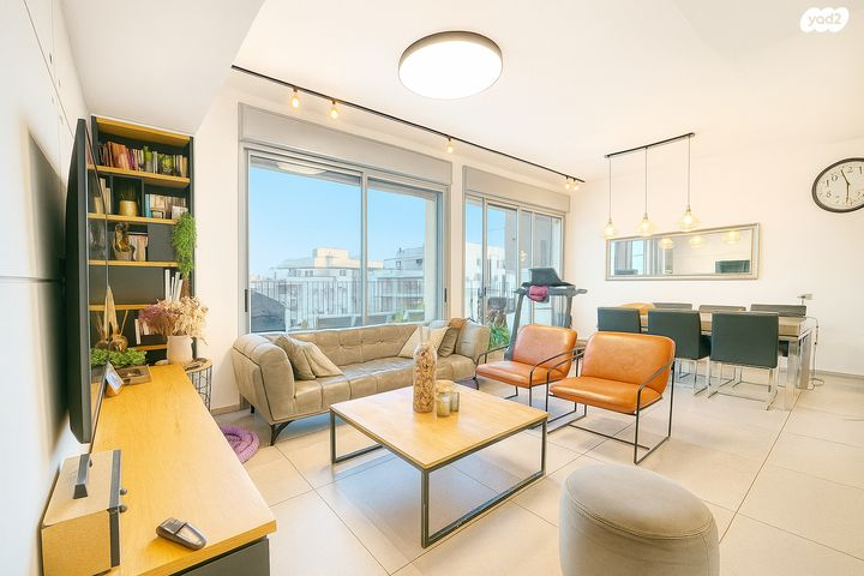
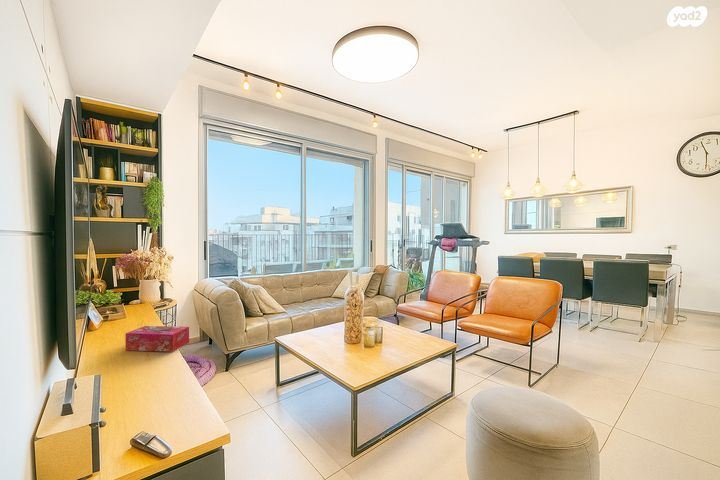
+ tissue box (158, 338)
